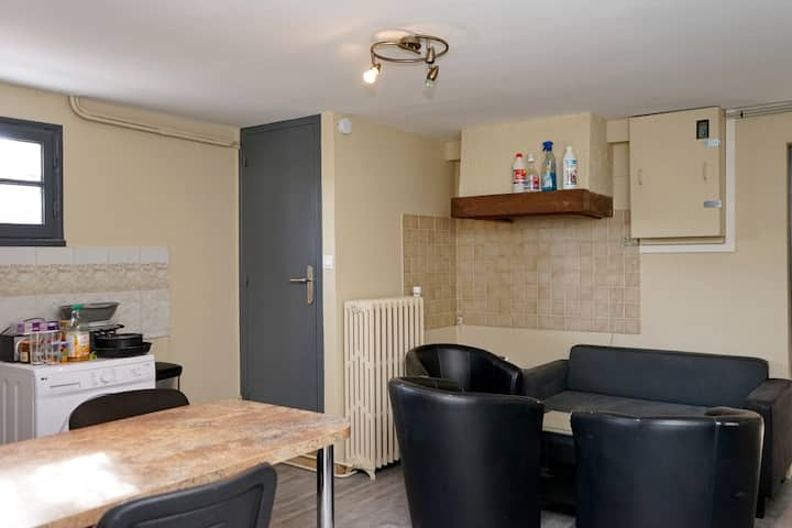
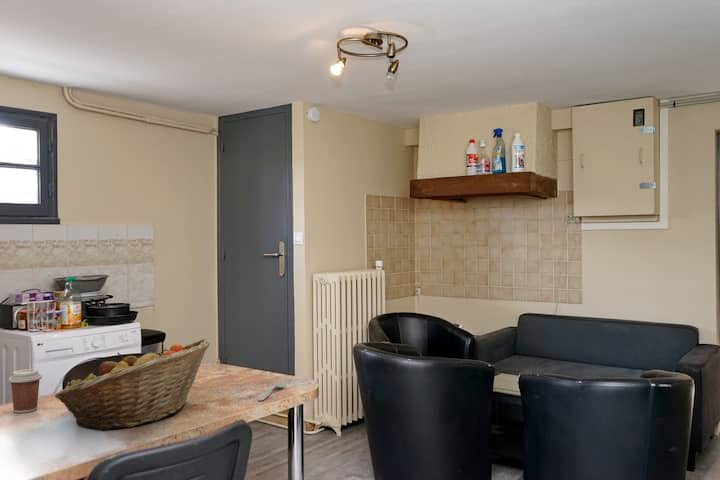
+ coffee cup (25, 390)
+ fruit basket (139, 378)
+ spoon (271, 390)
